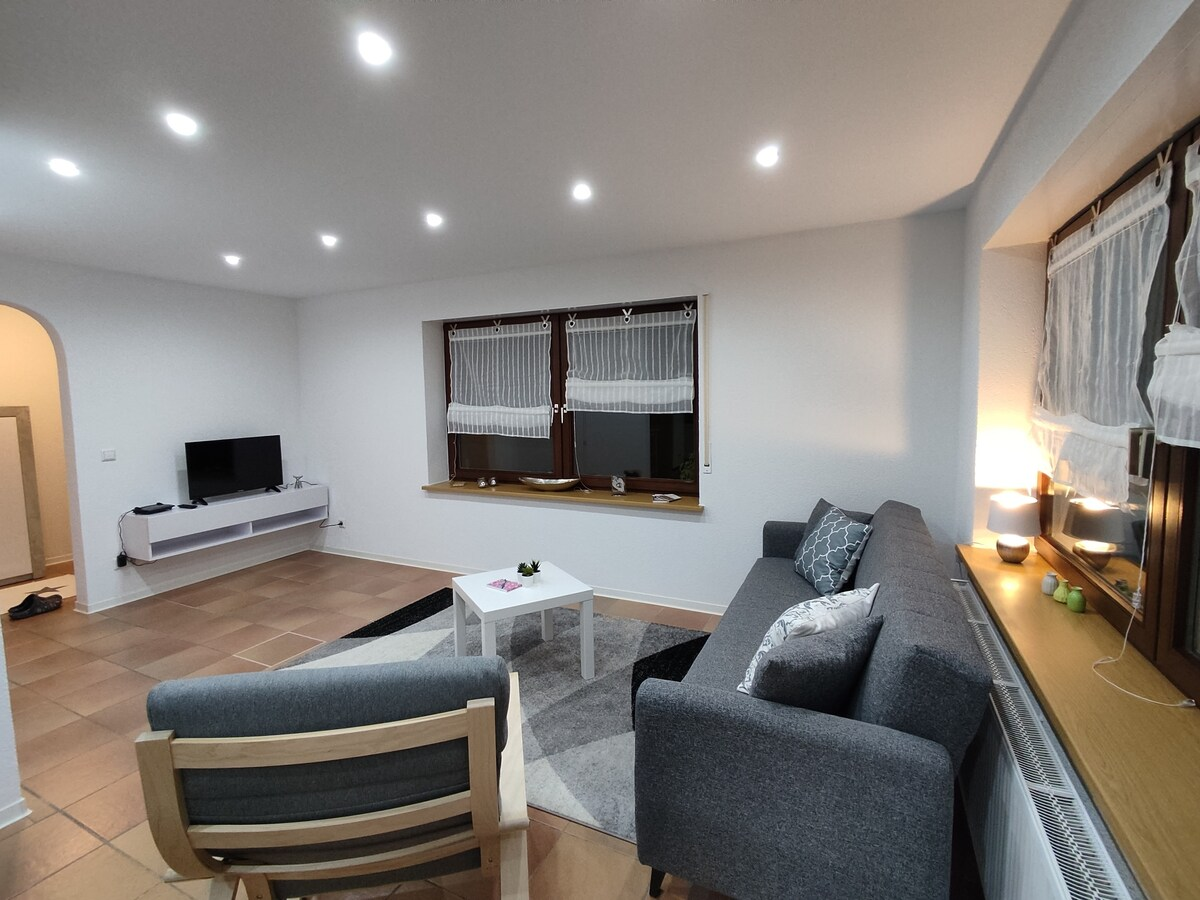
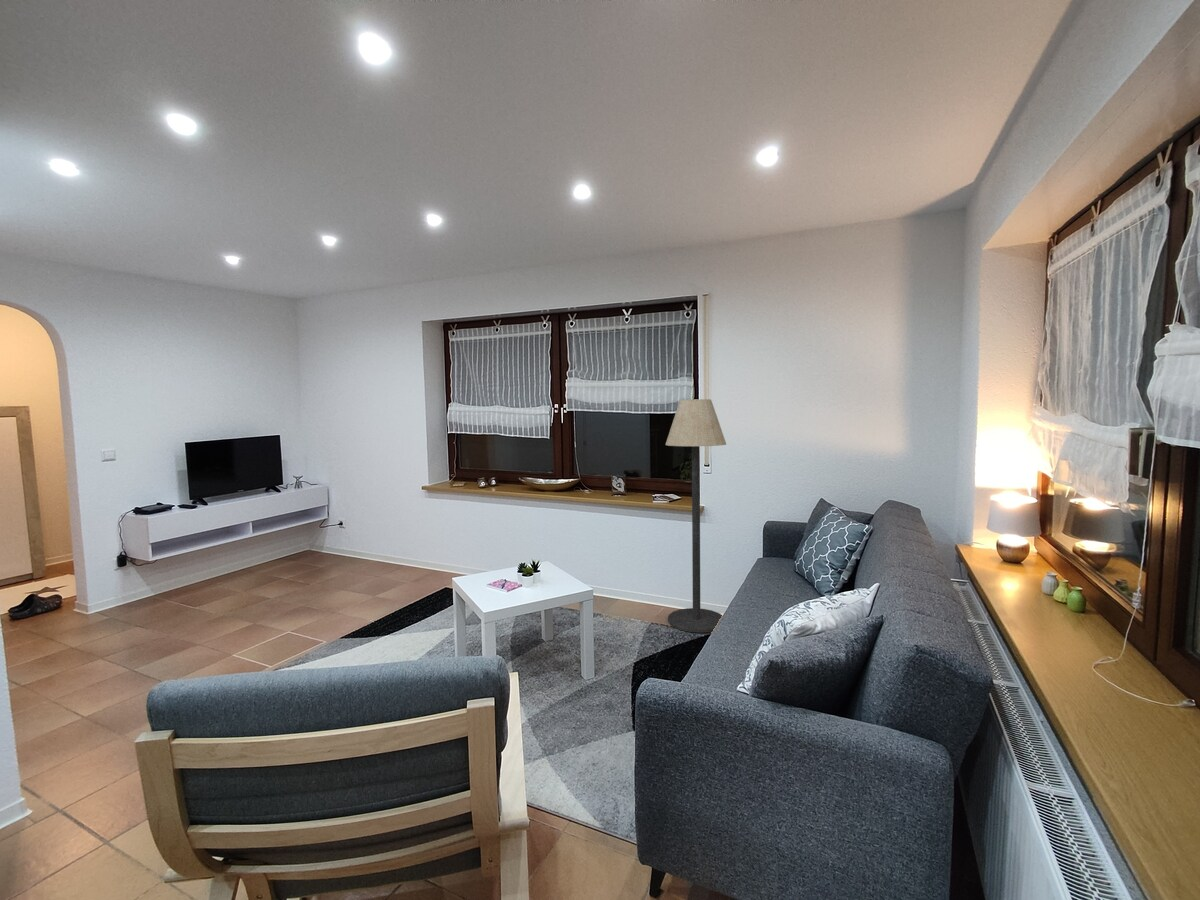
+ floor lamp (696, 512)
